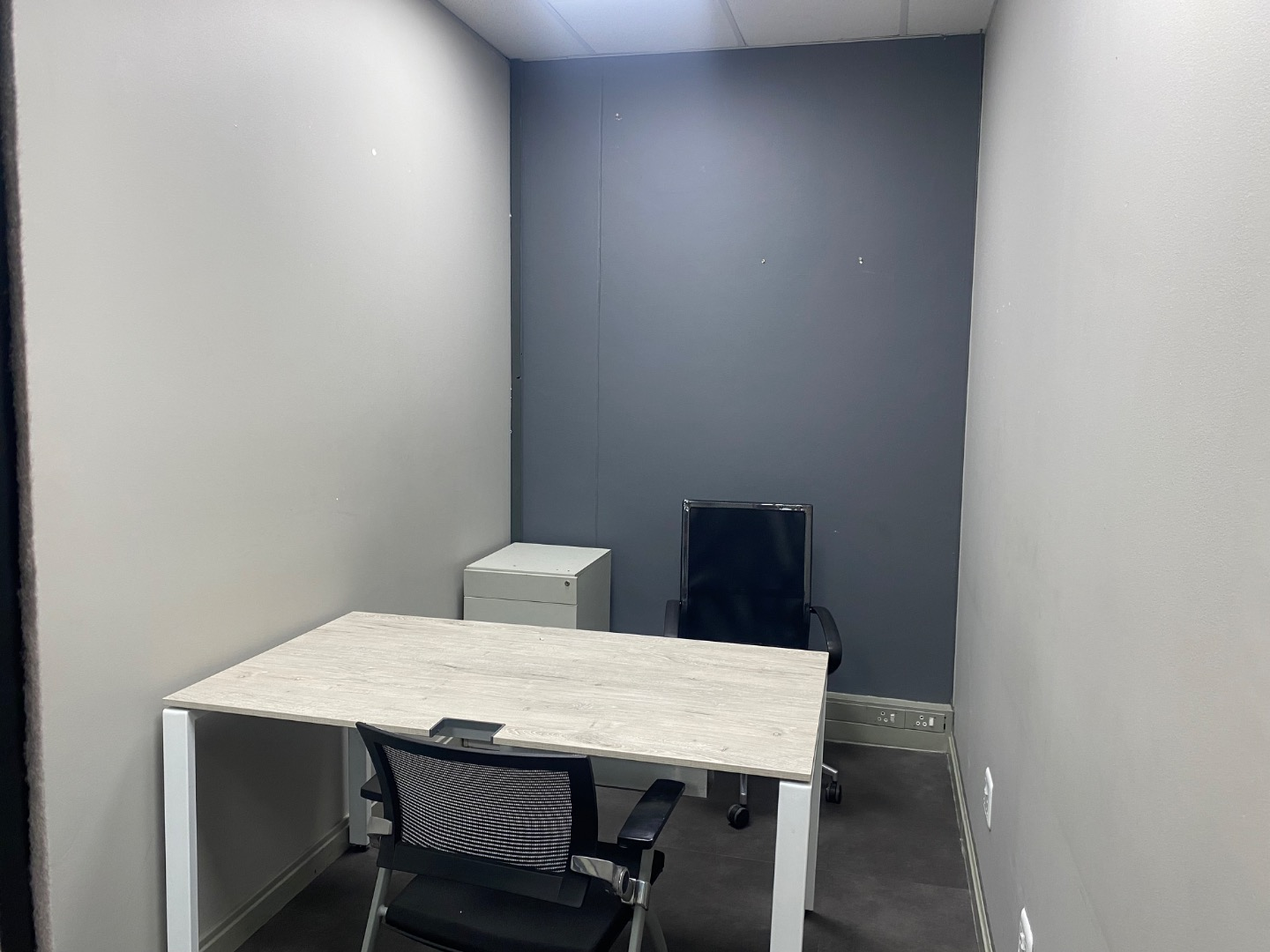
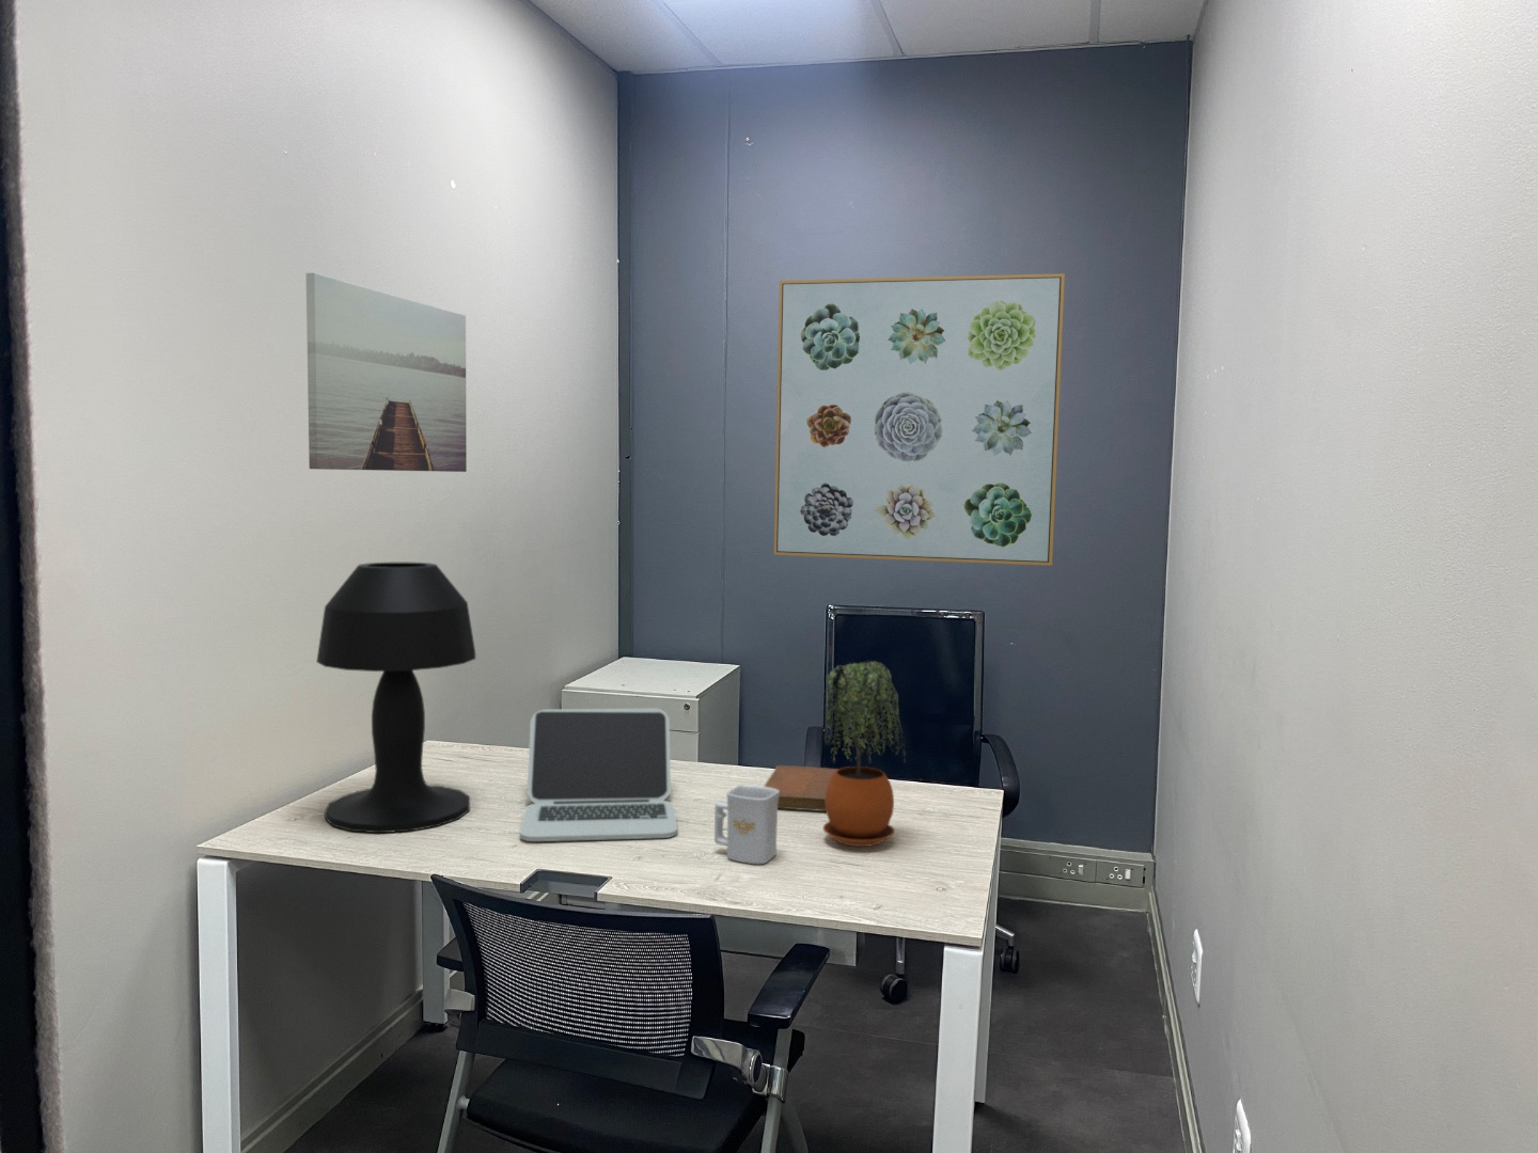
+ potted plant (863, 751)
+ table lamp (398, 689)
+ notebook (805, 787)
+ mug (745, 822)
+ laptop (599, 769)
+ wall art (913, 419)
+ wall art (395, 383)
